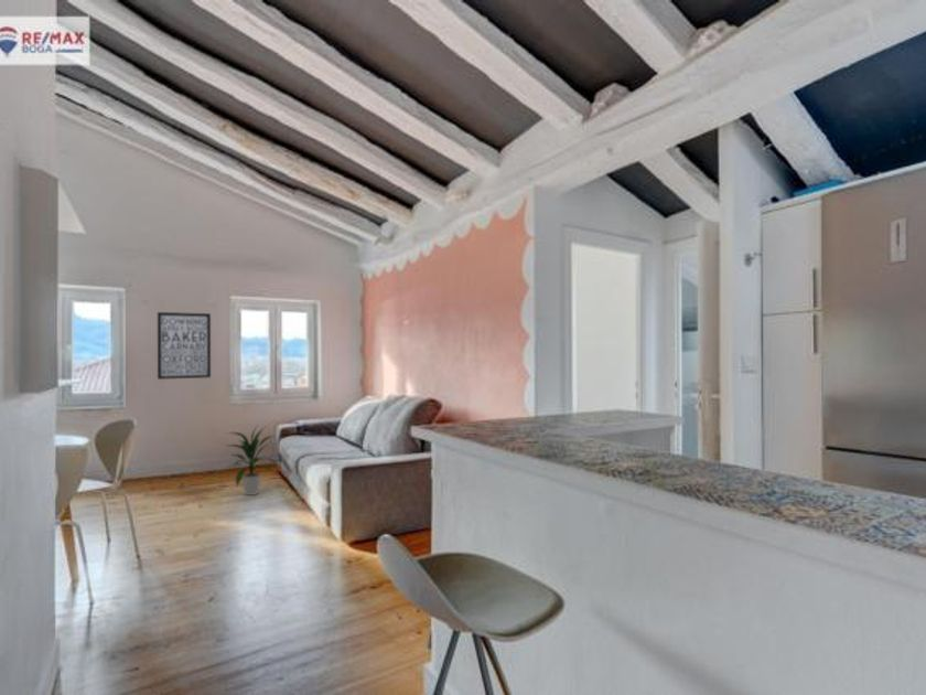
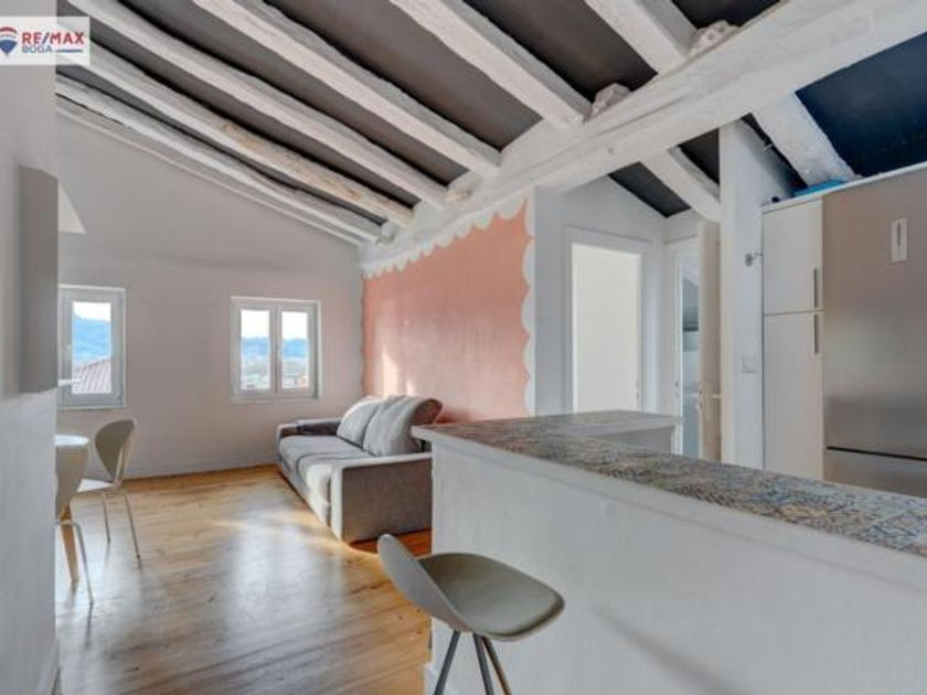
- indoor plant (249, 458)
- wall art (184, 345)
